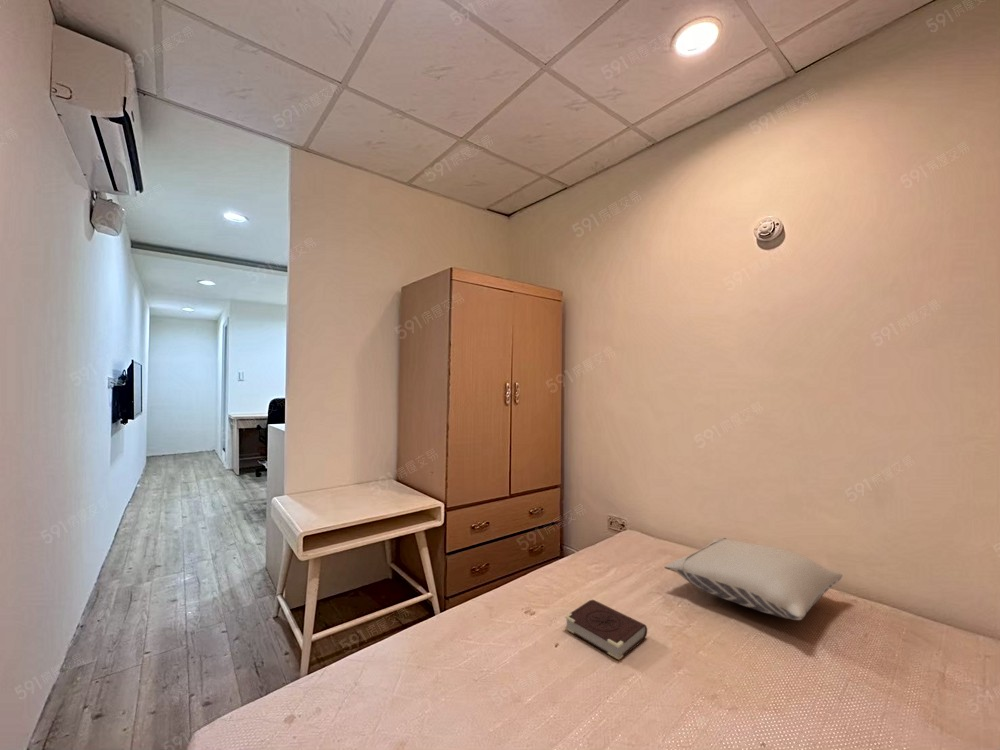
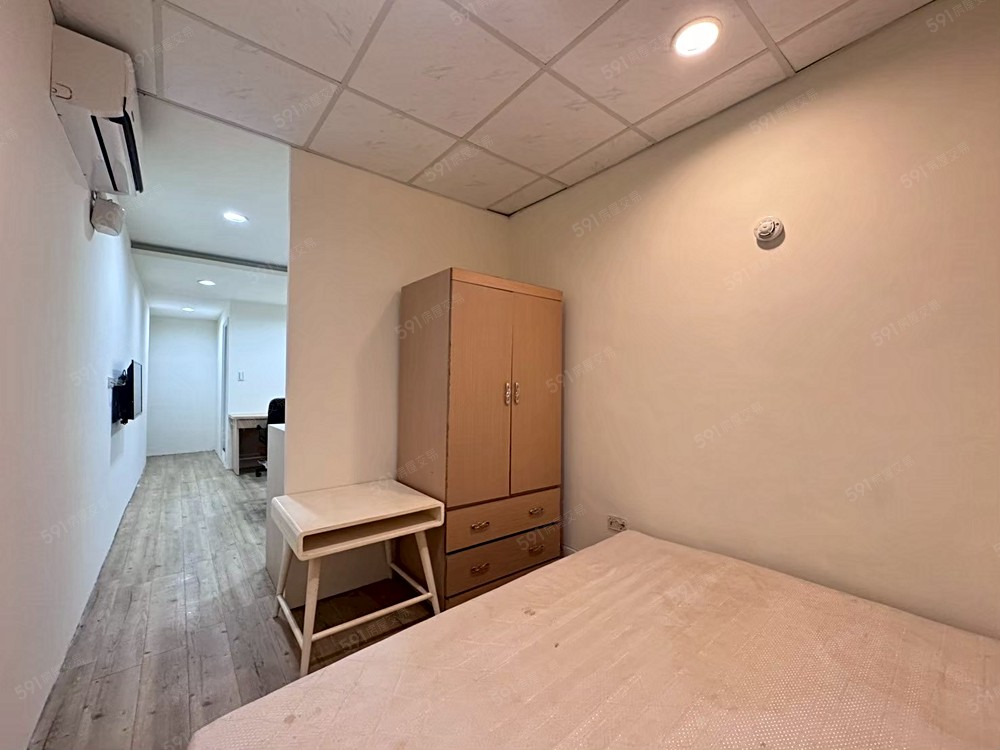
- pillow (750, 572)
- book (605, 625)
